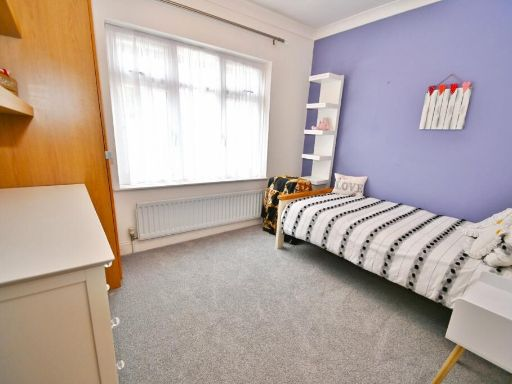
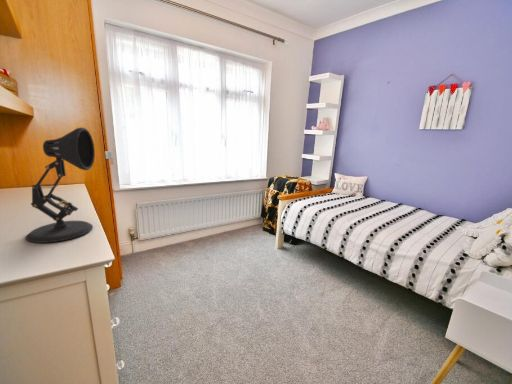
+ desk lamp (56, 181)
